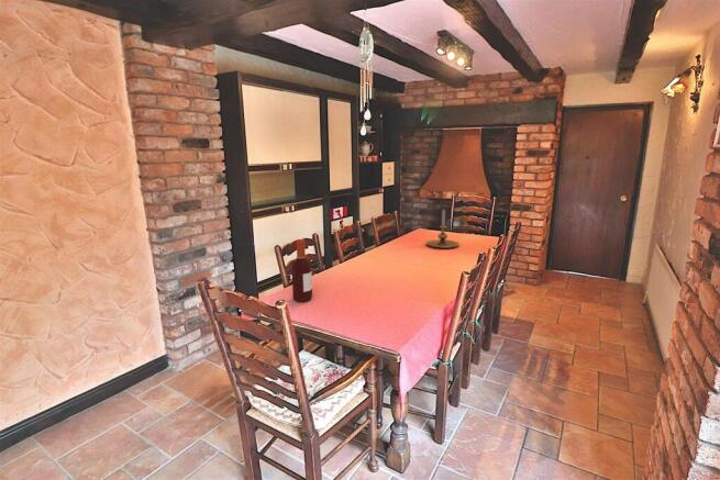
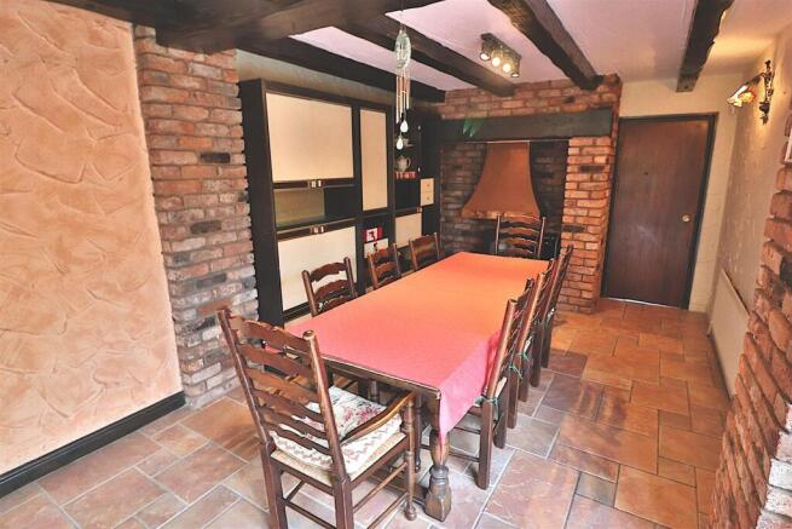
- candle holder (443, 226)
- bottle (301, 270)
